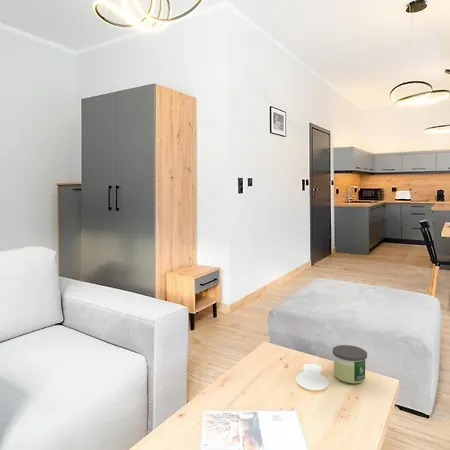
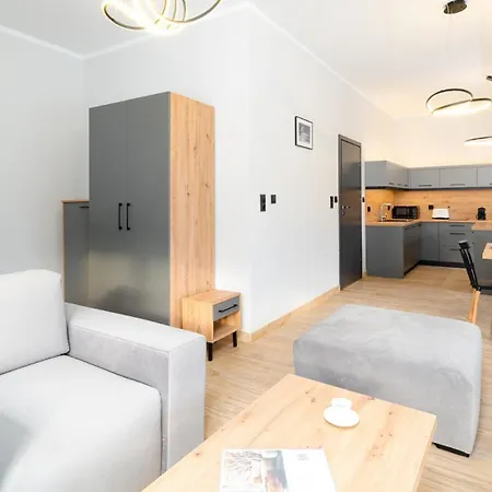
- candle (349, 364)
